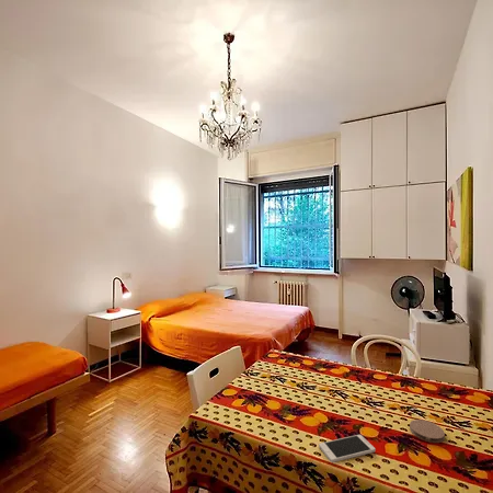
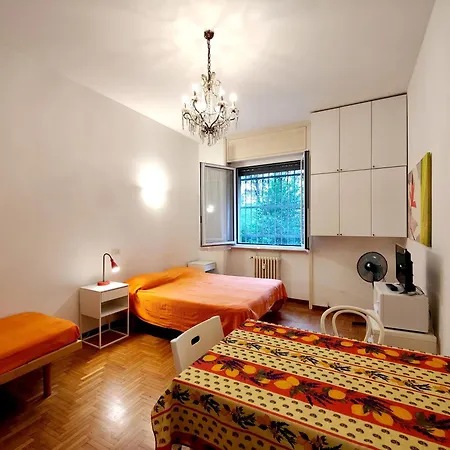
- smartphone (346, 447)
- coaster (426, 431)
